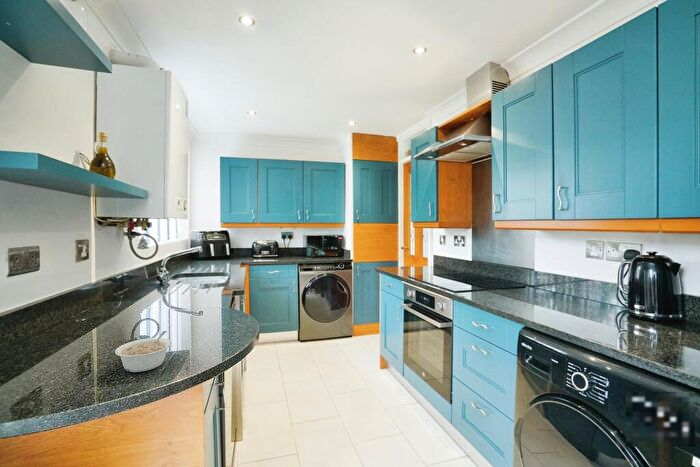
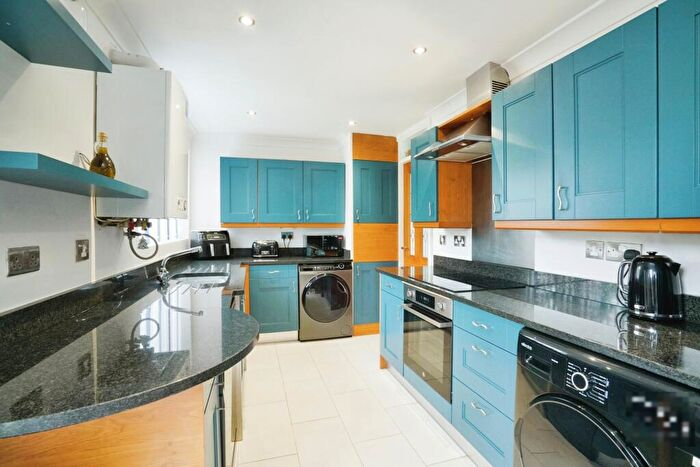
- legume (144, 352)
